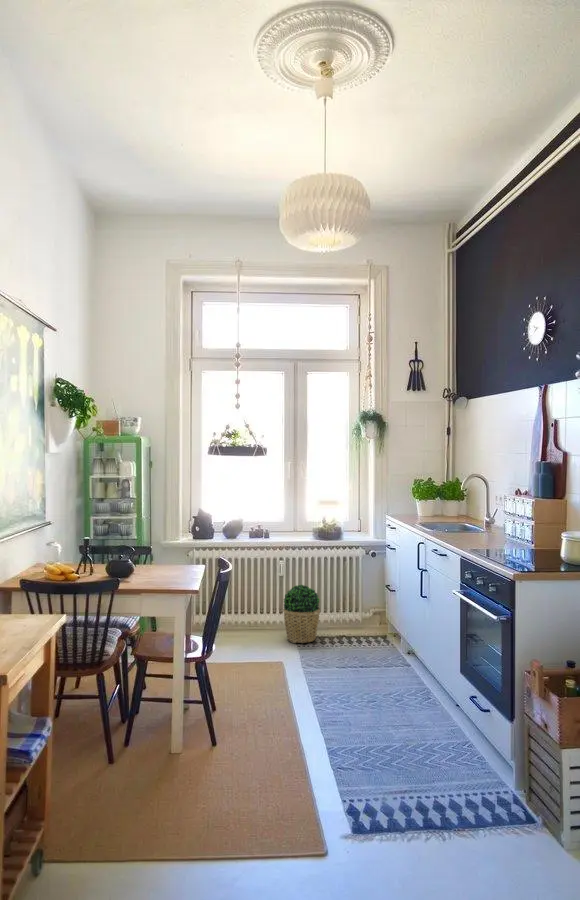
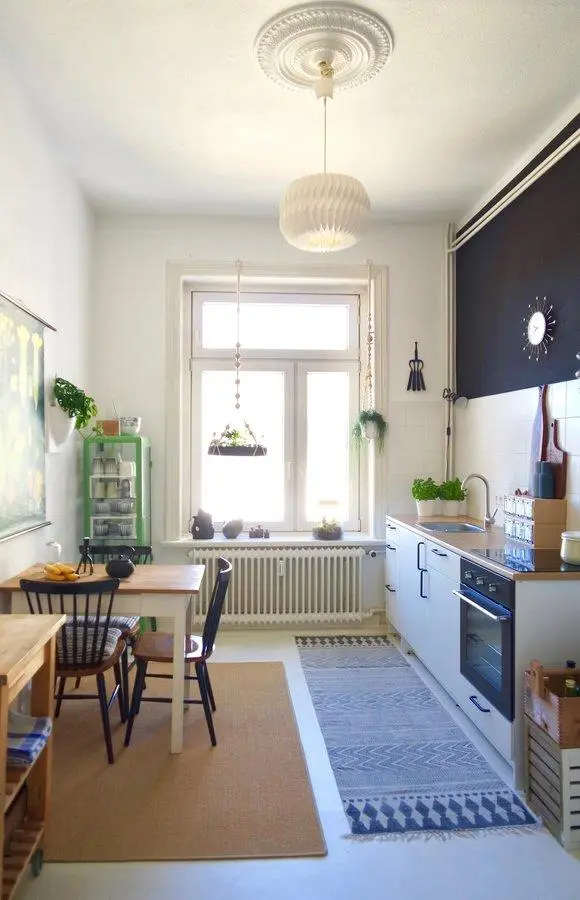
- potted plant (301, 612)
